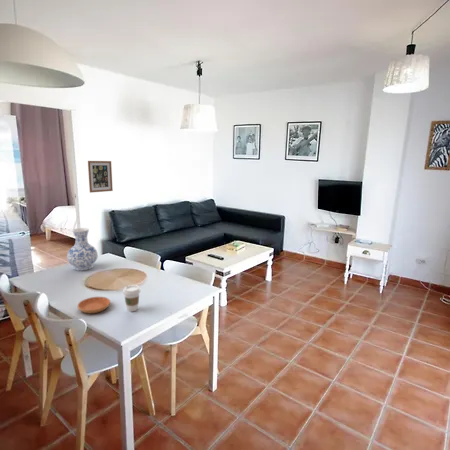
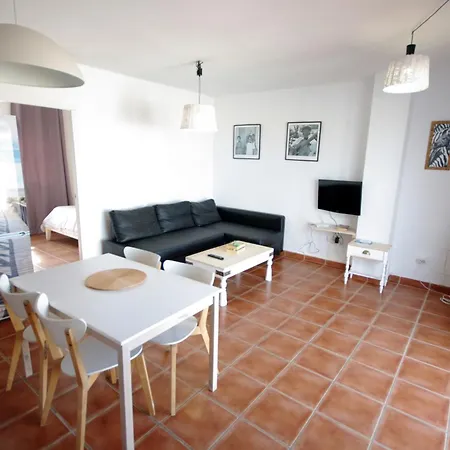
- vase (82, 248)
- coffee cup (132, 298)
- wall art (100, 176)
- saucer (94, 305)
